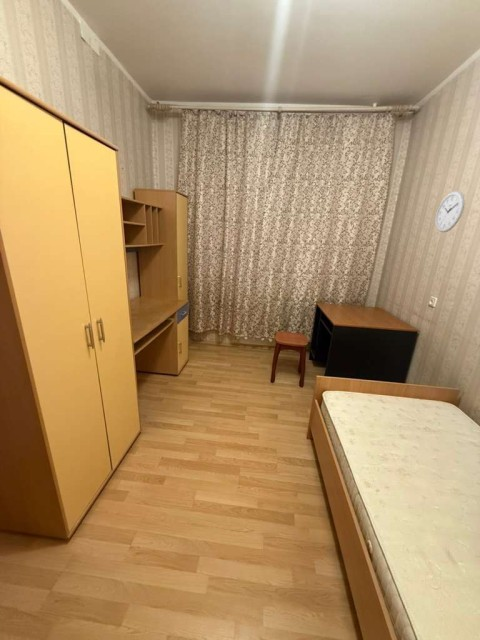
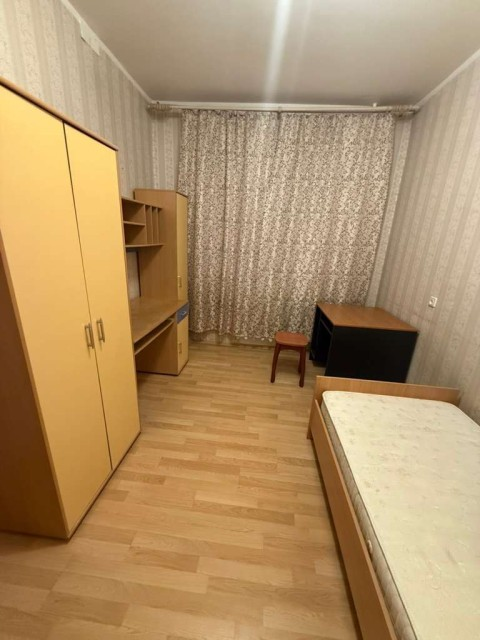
- wall clock (448, 212)
